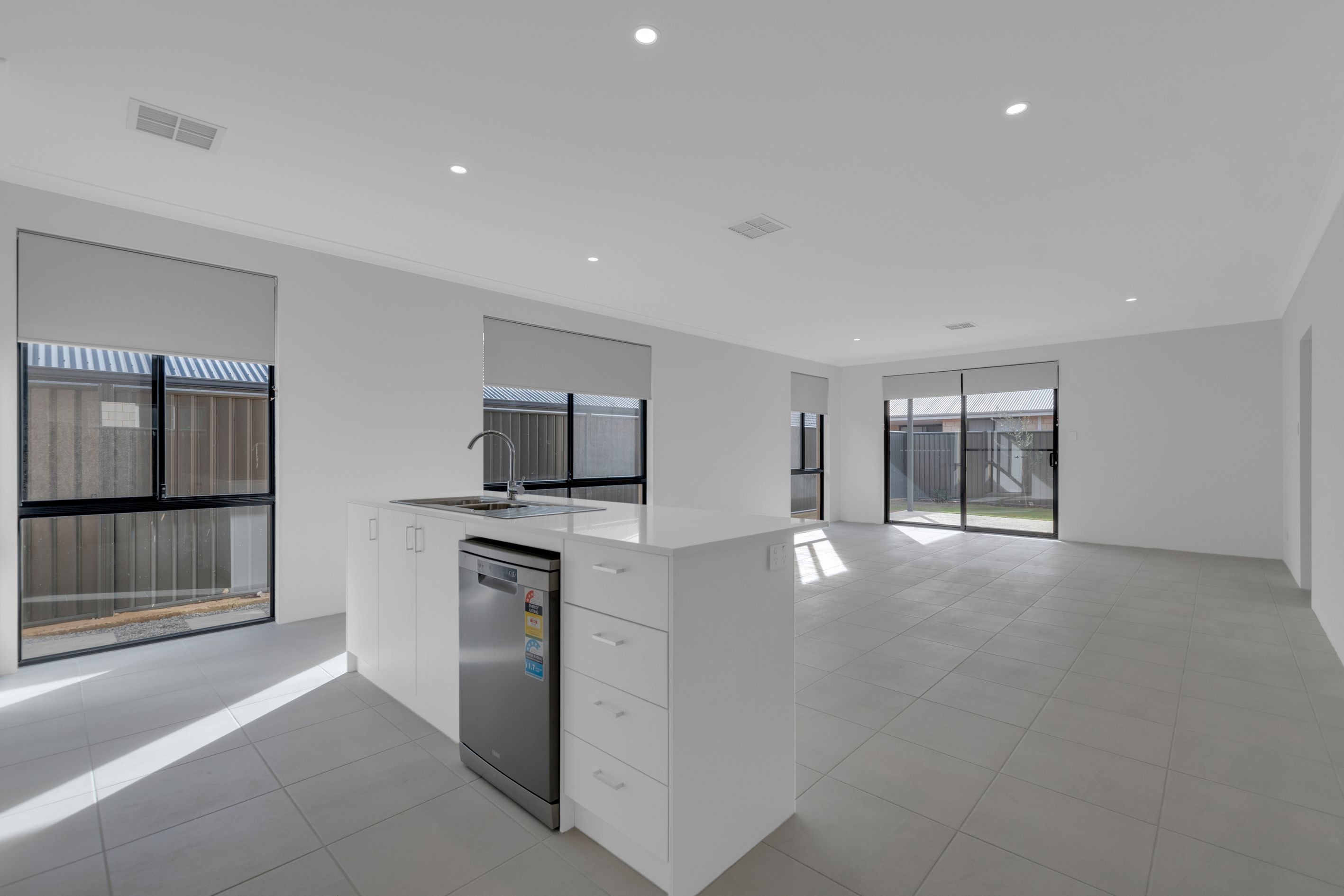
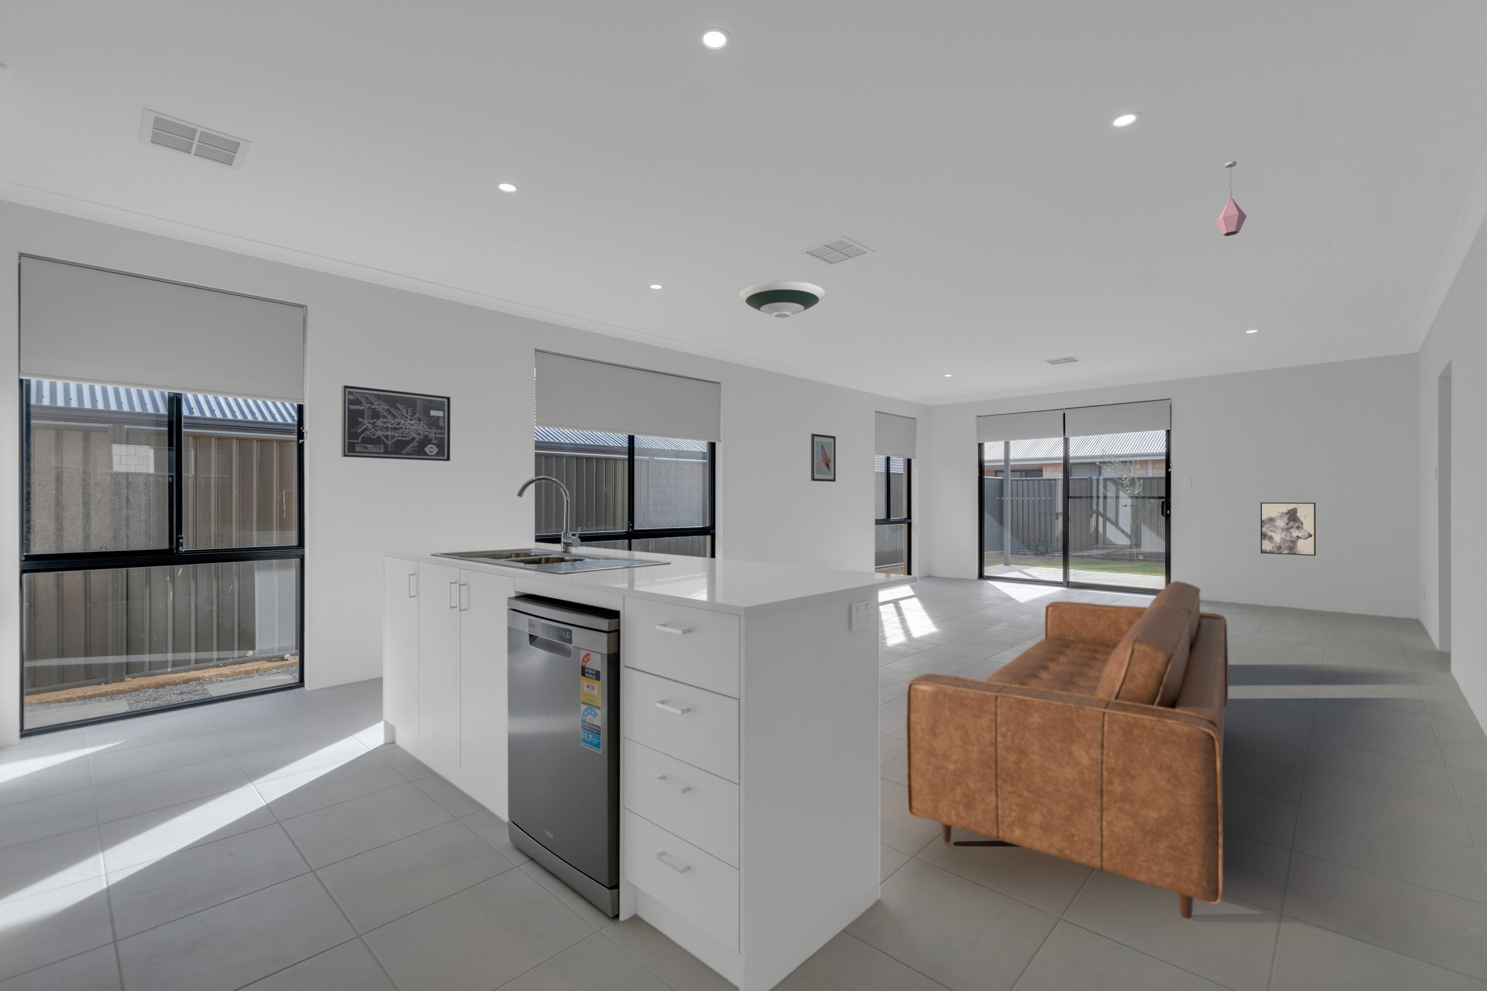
+ wall art (1287, 528)
+ pendant light (1230, 198)
+ wall art (823, 458)
+ wall art (398, 425)
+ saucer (782, 305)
+ sofa (1099, 688)
